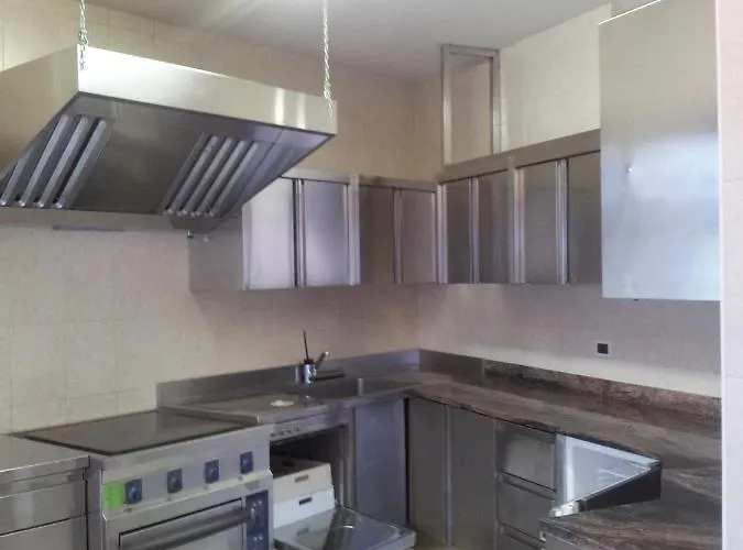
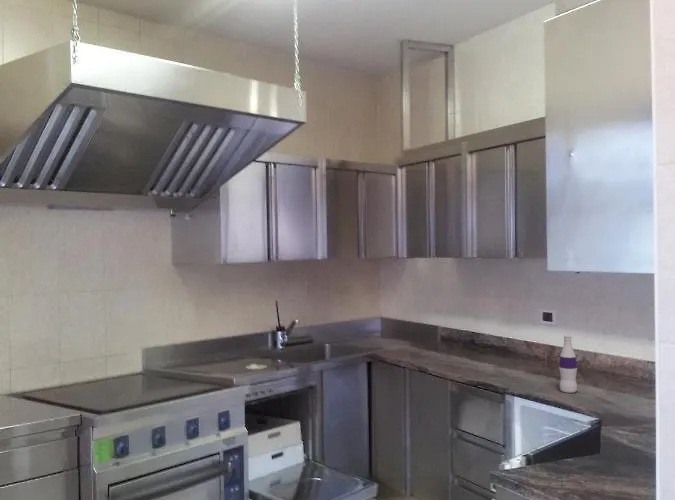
+ bottle (568, 363)
